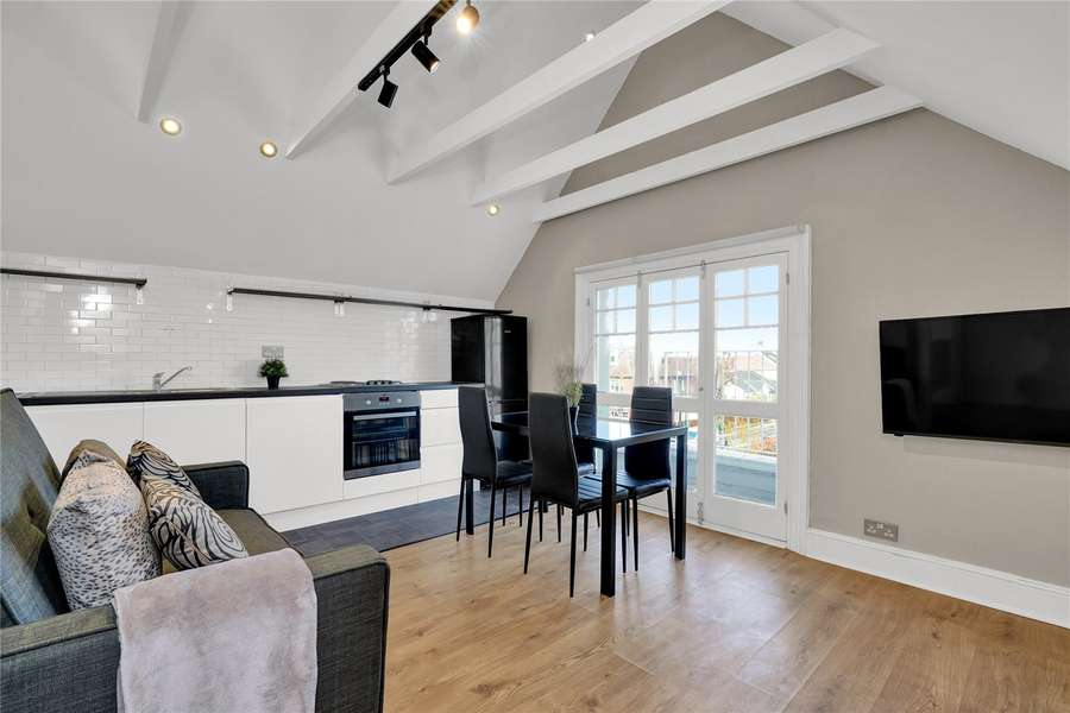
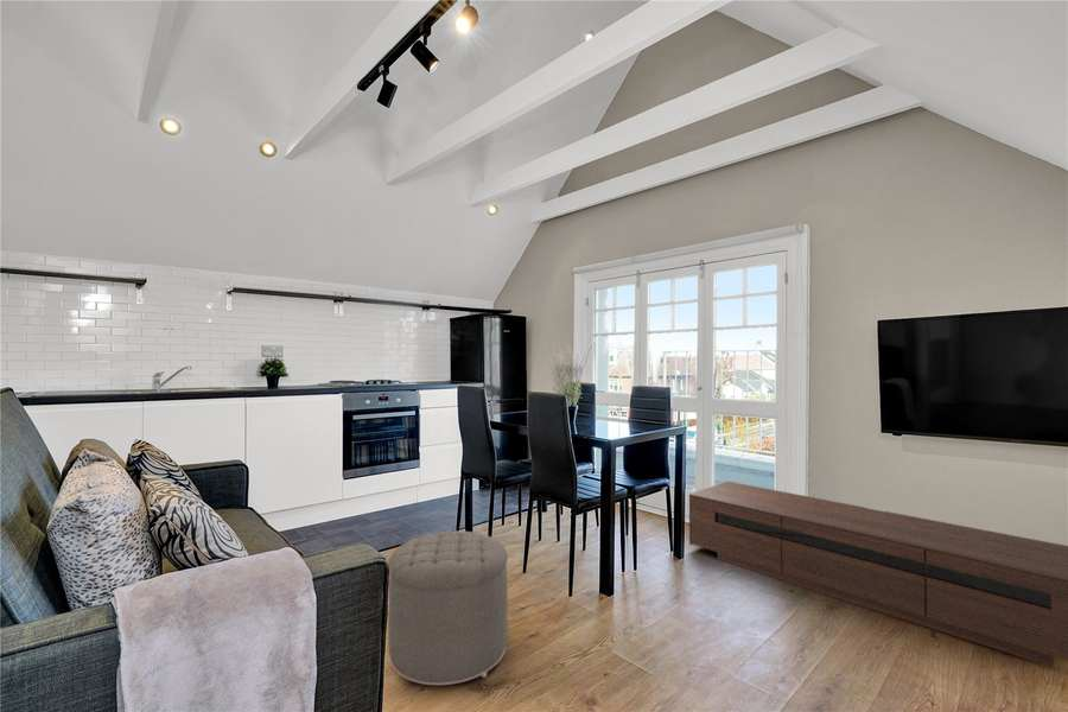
+ ottoman (449, 599)
+ media console (862, 553)
